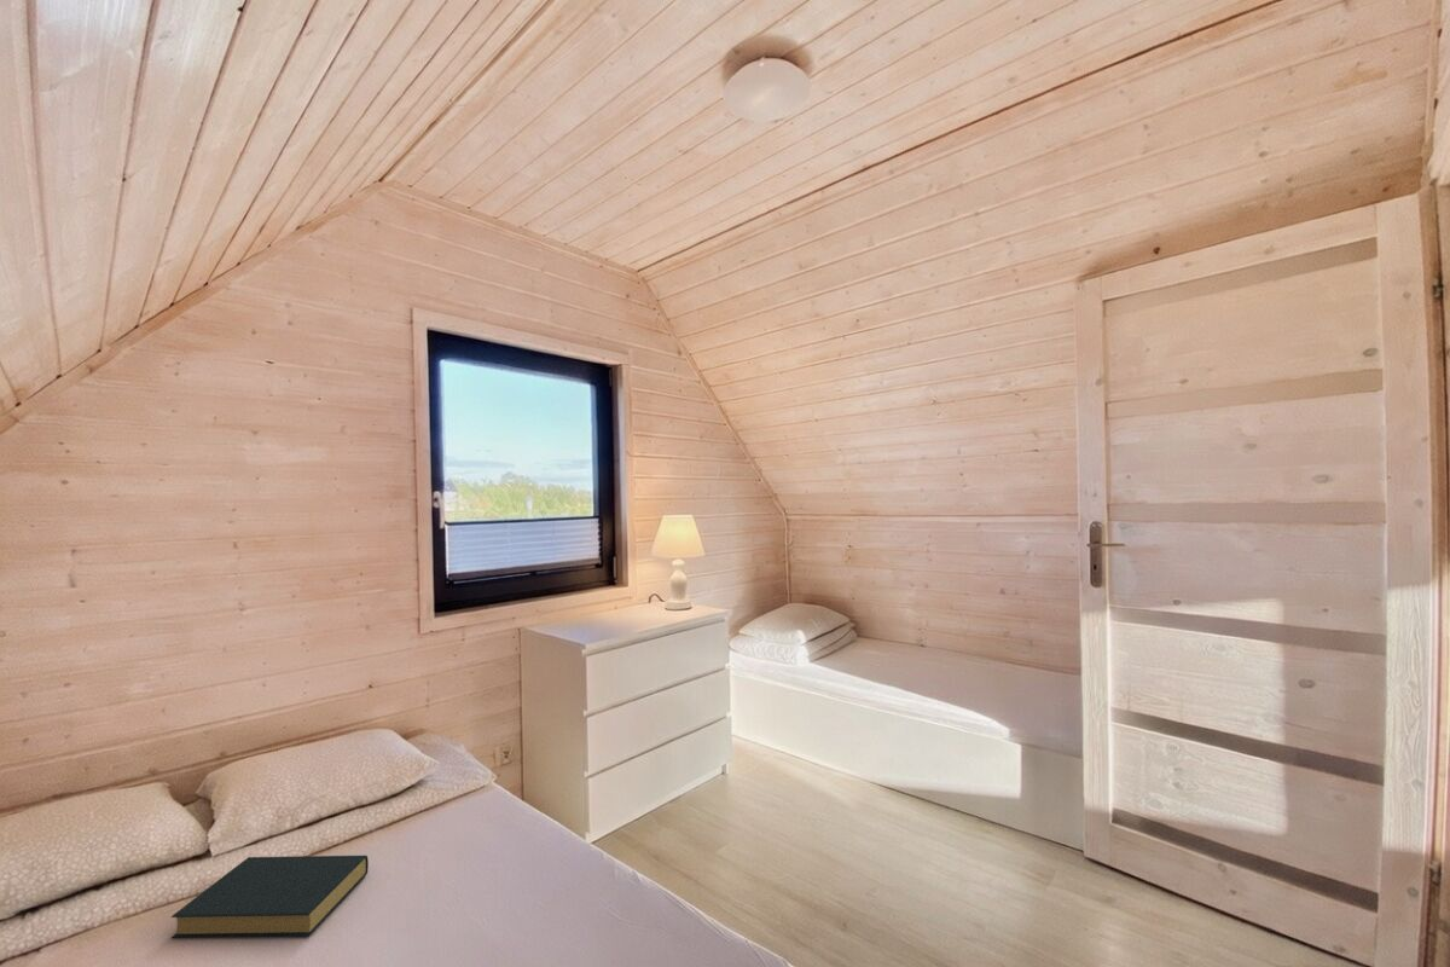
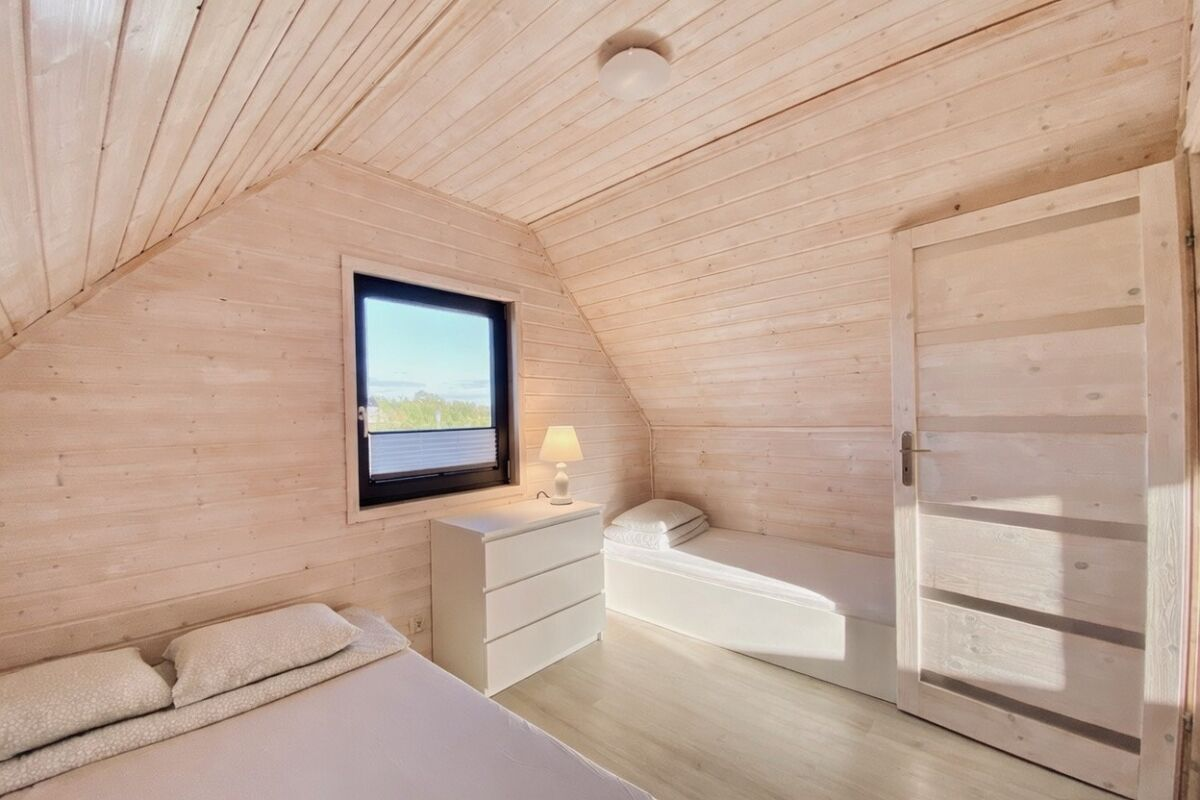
- hardback book (277, 892)
